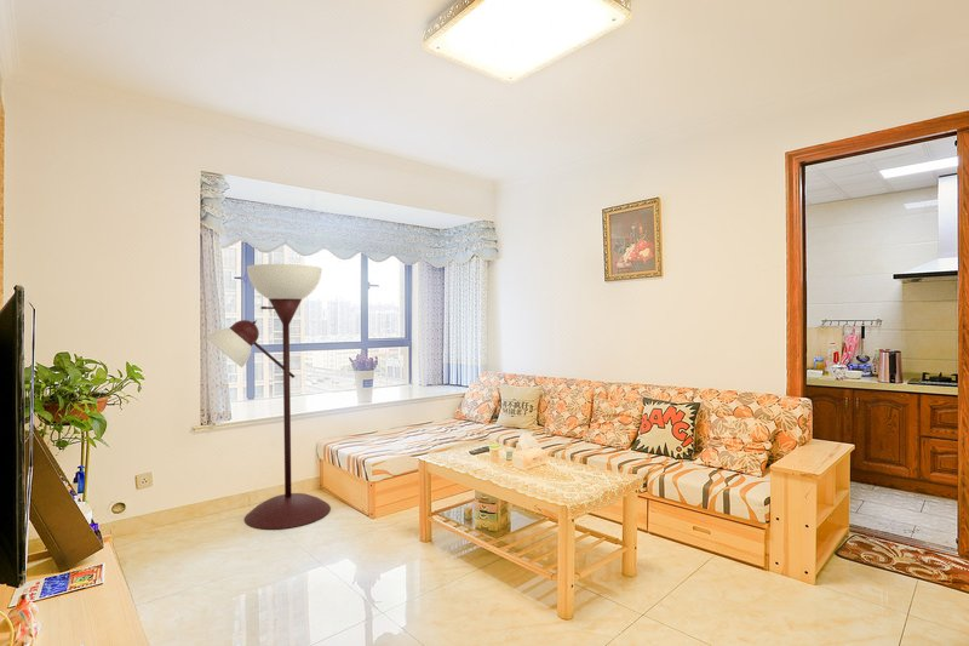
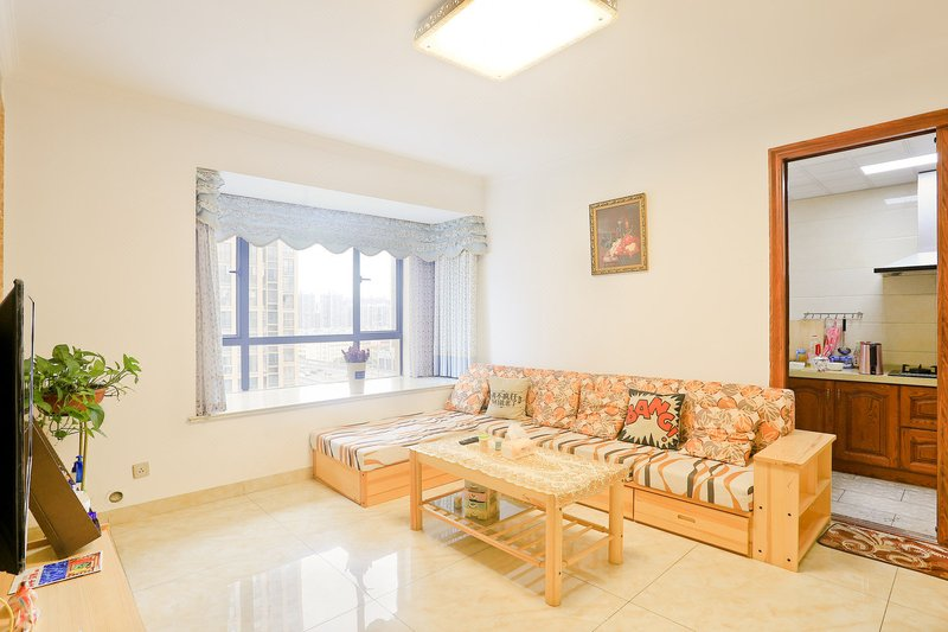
- floor lamp (283, 391)
